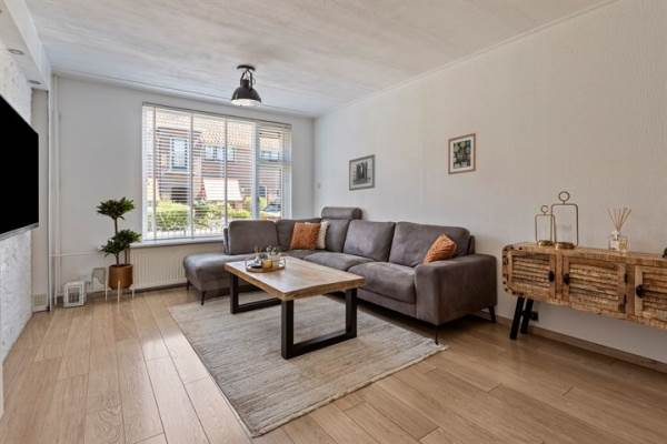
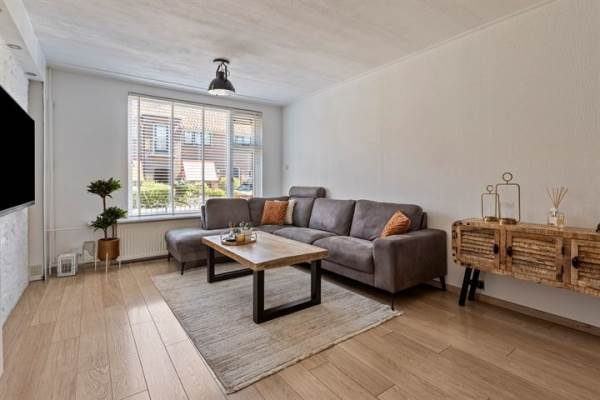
- wall art (361, 173)
- wall art (461, 154)
